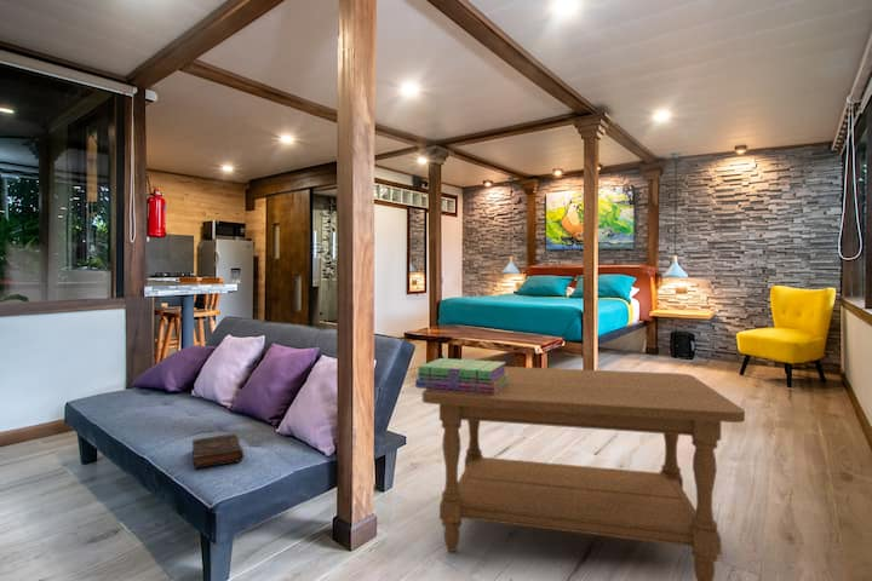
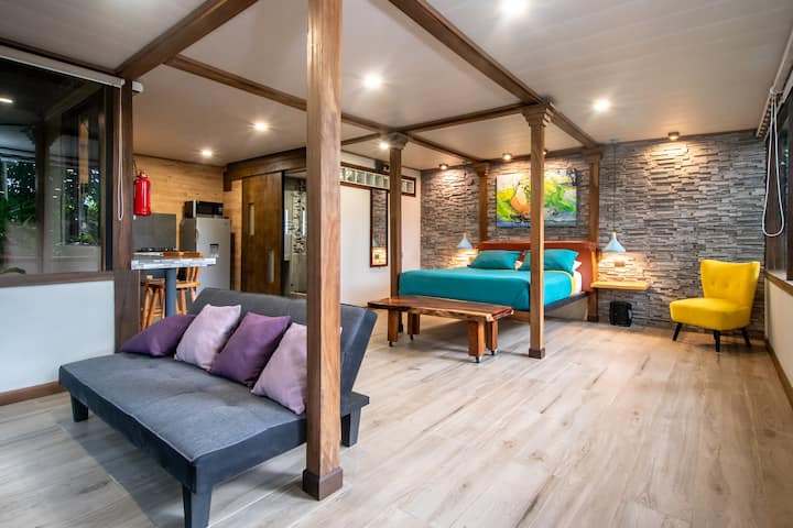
- stack of books (463, 374)
- book (217, 449)
- coffee table (568, 465)
